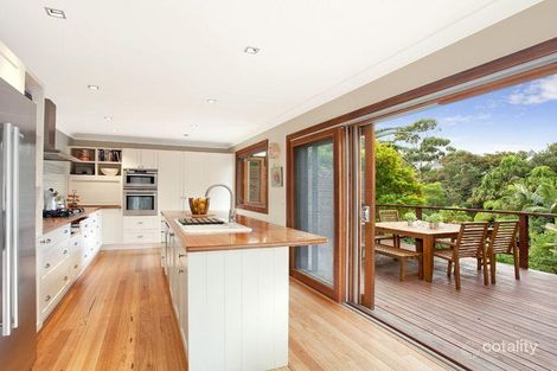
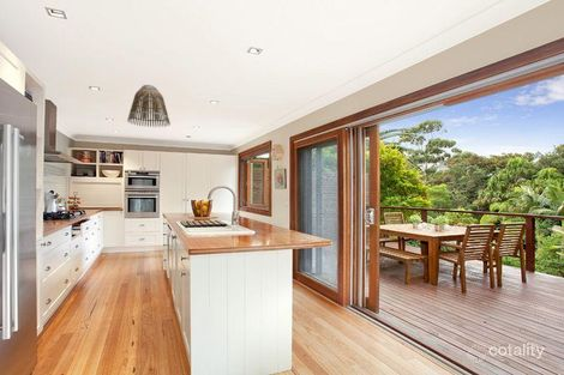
+ lamp shade (148, 104)
